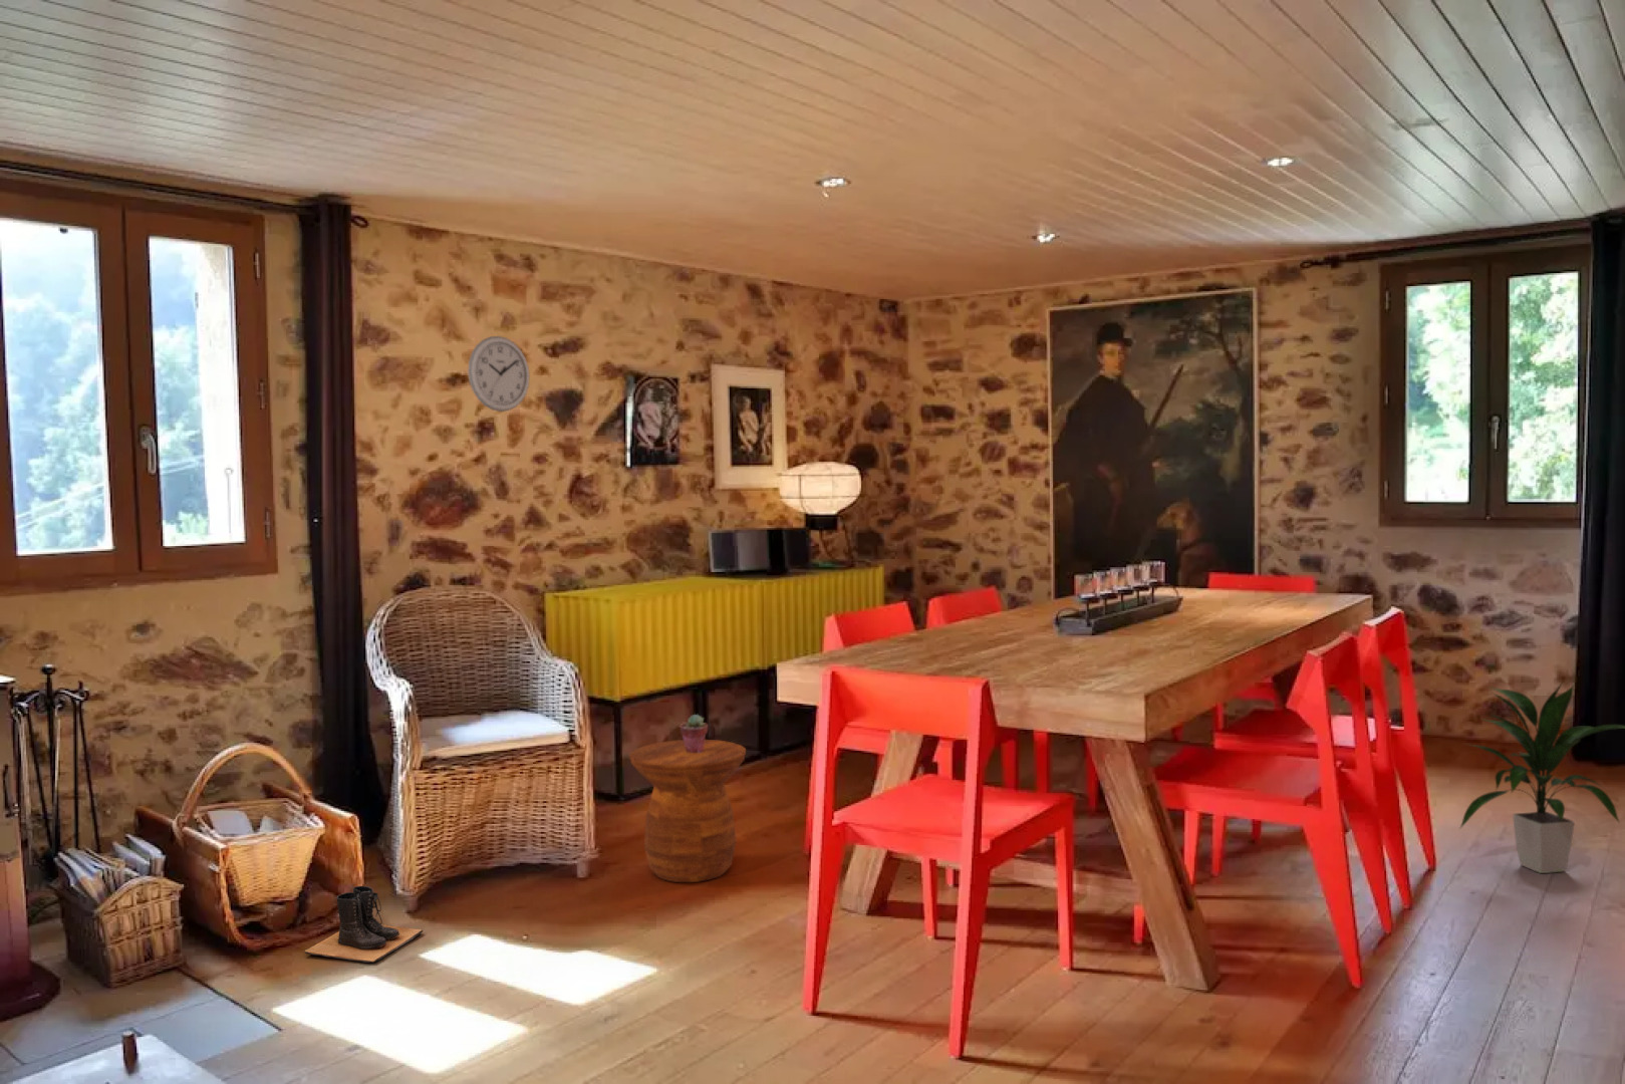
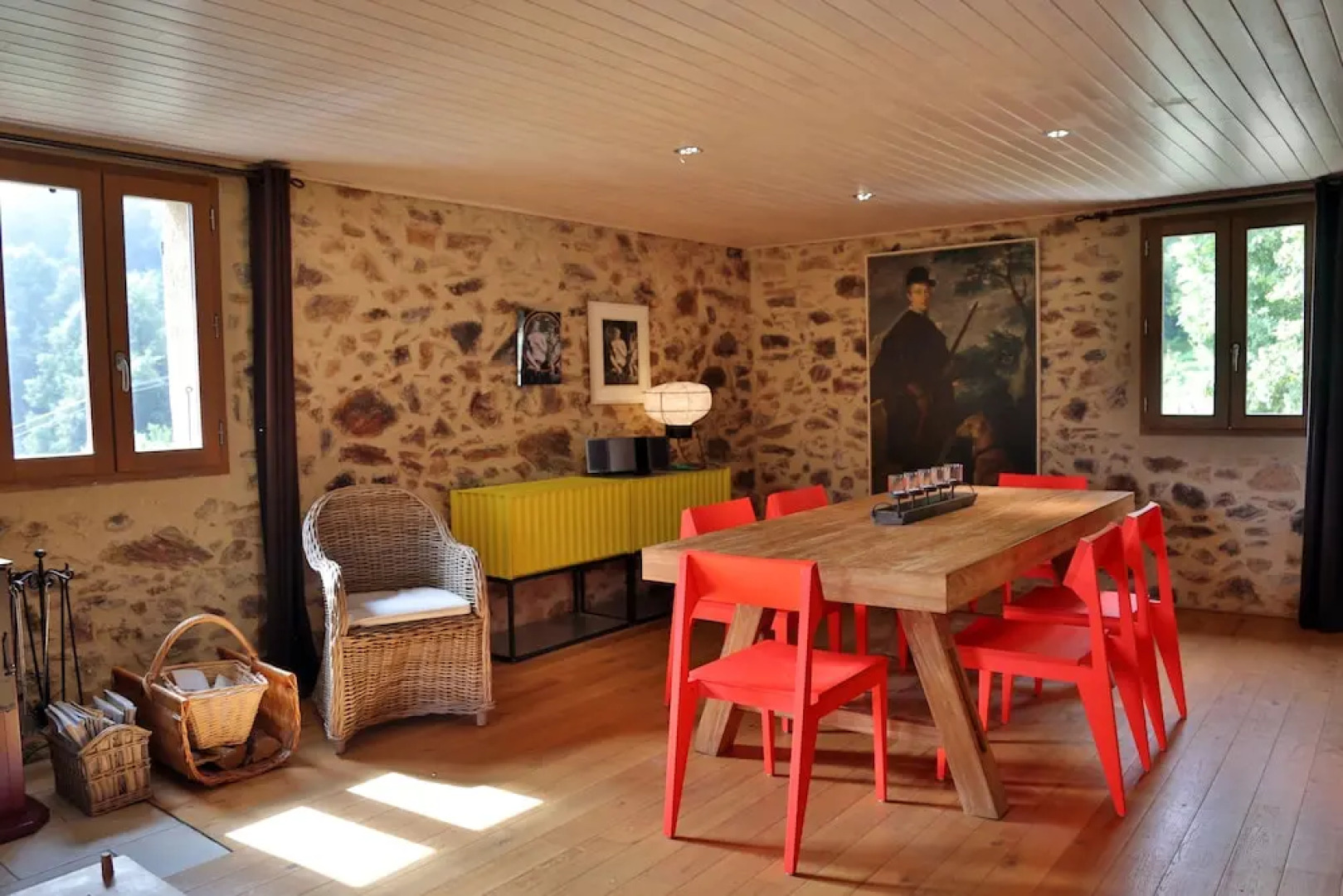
- wall clock (500, 374)
- potted succulent (693, 732)
- side table (688, 811)
- boots (363, 918)
- indoor plant (1534, 772)
